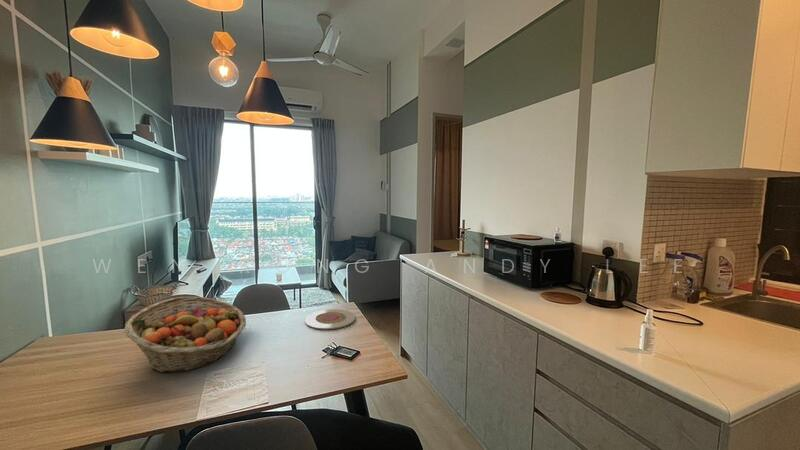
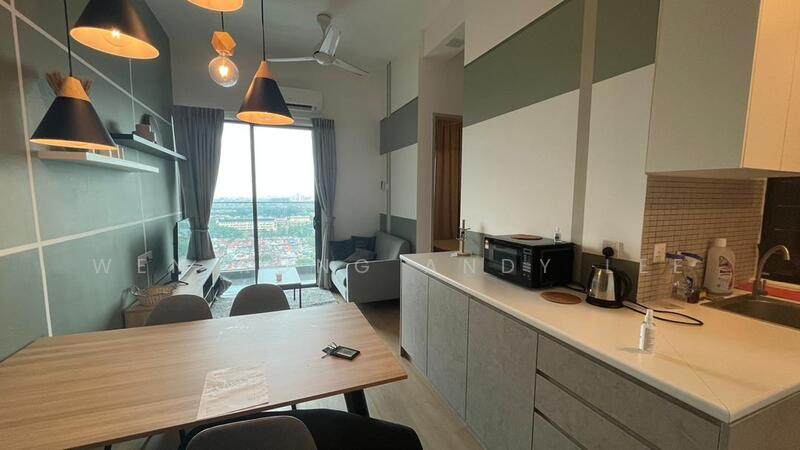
- fruit basket (192, 329)
- plate (330, 318)
